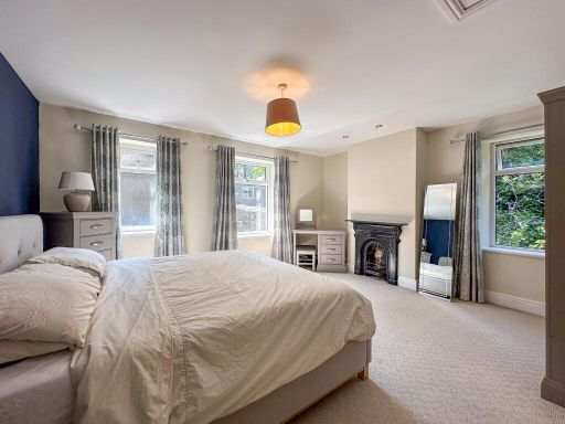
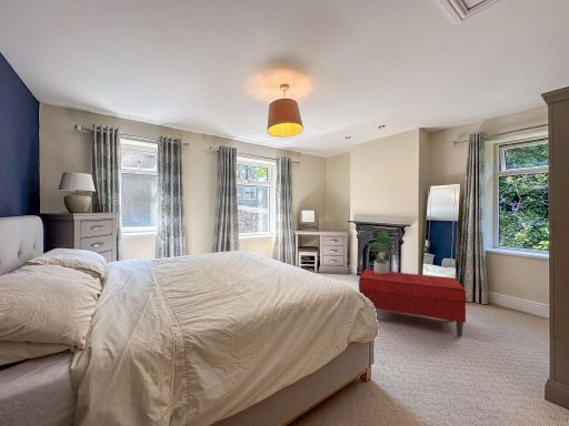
+ potted plant (379, 252)
+ bench (407, 297)
